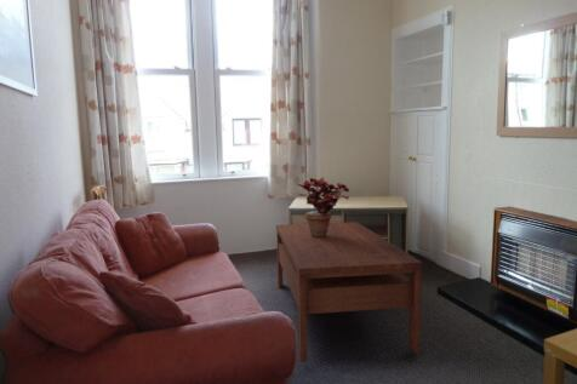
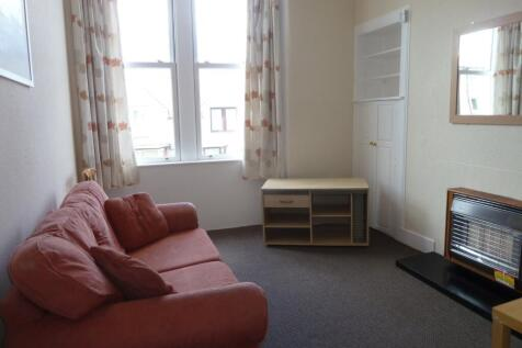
- coffee table (335, 277)
- potted plant (322, 207)
